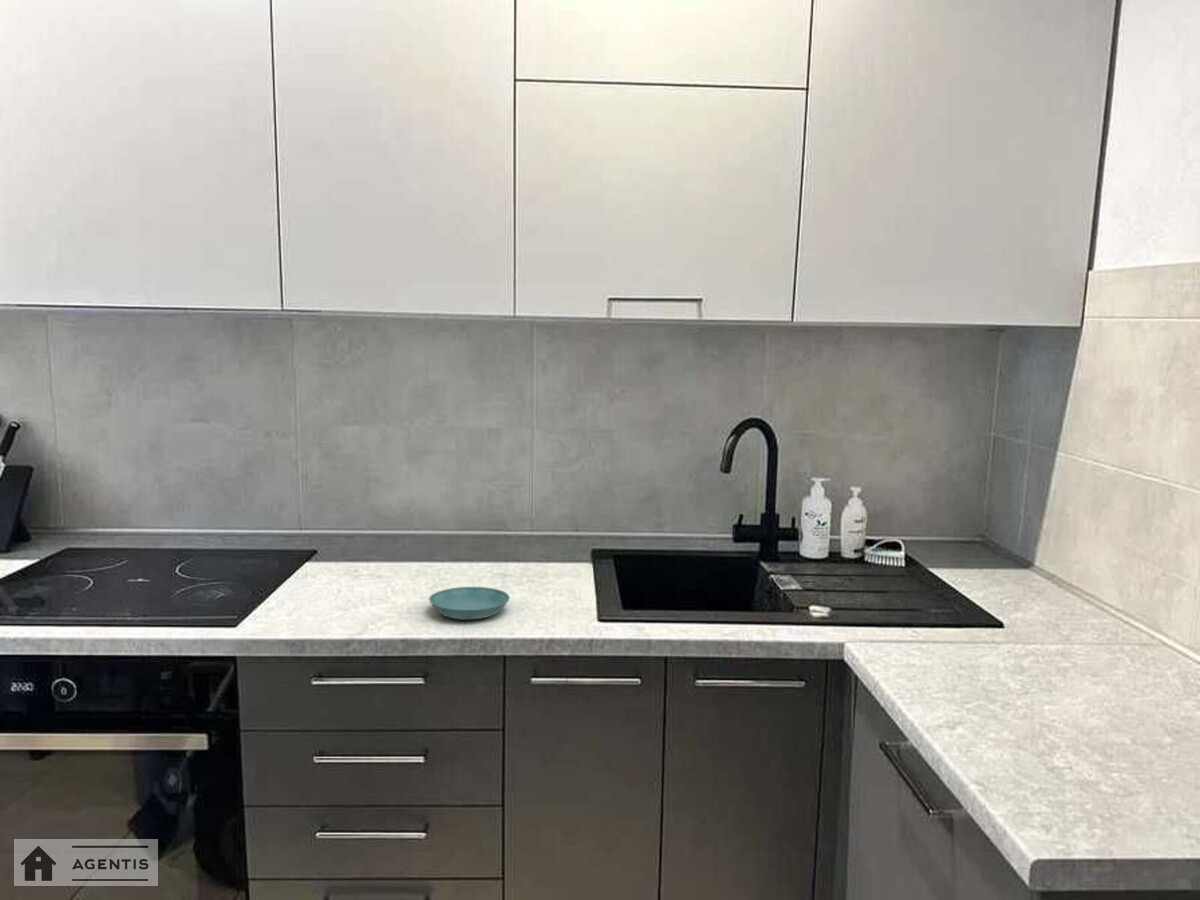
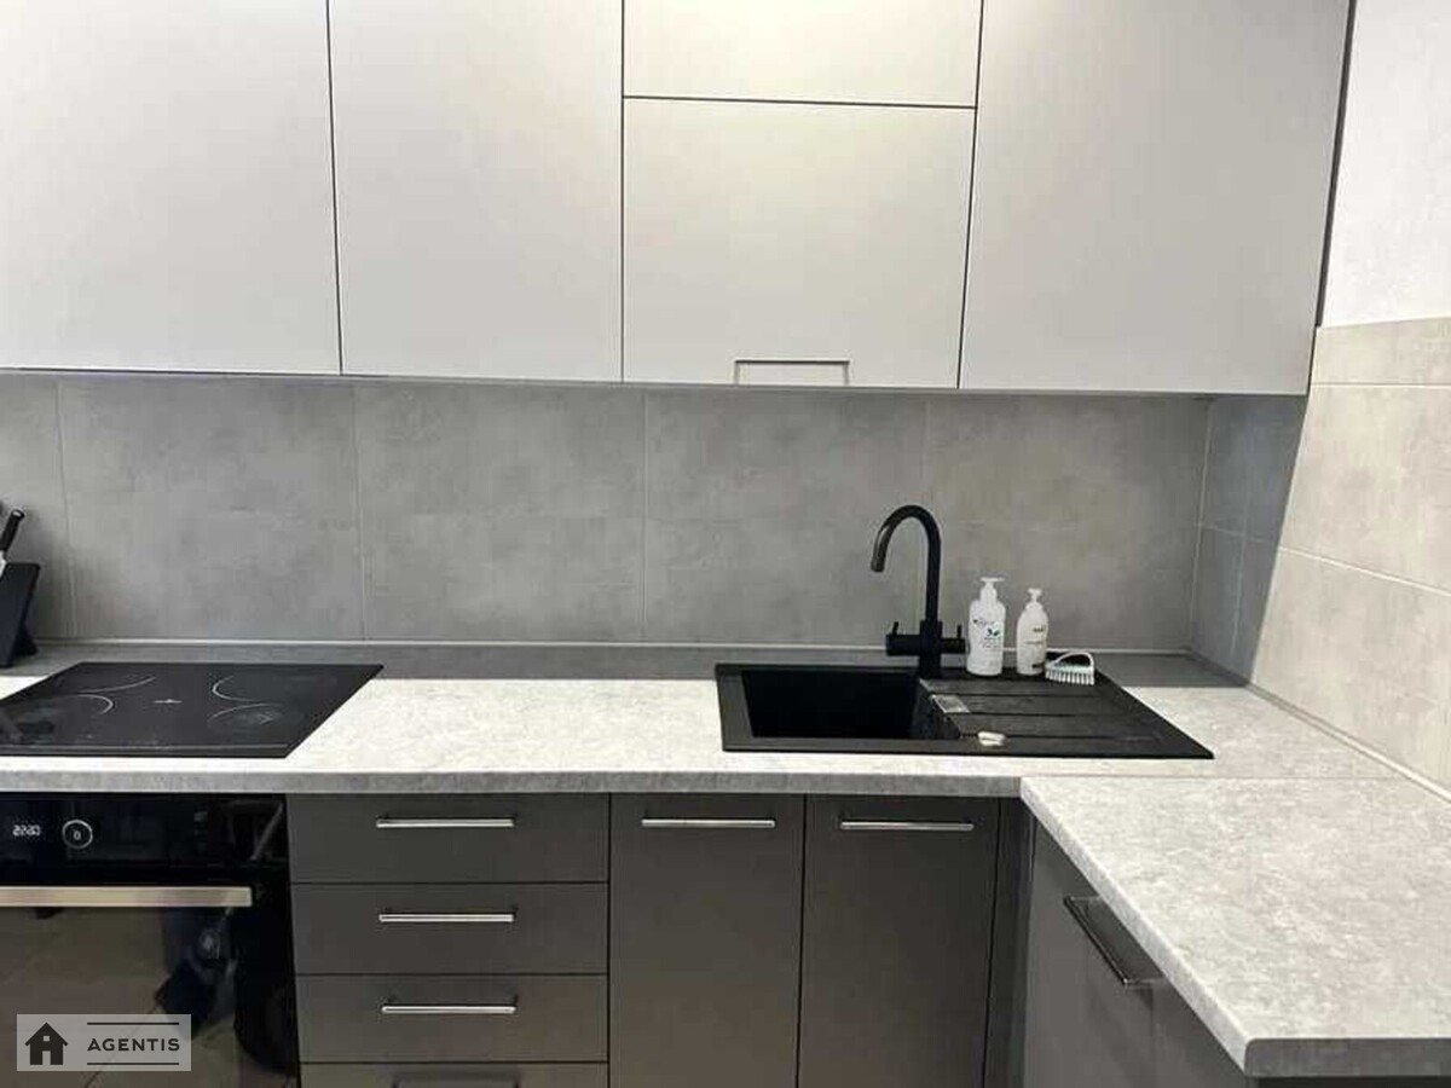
- saucer (469, 604)
